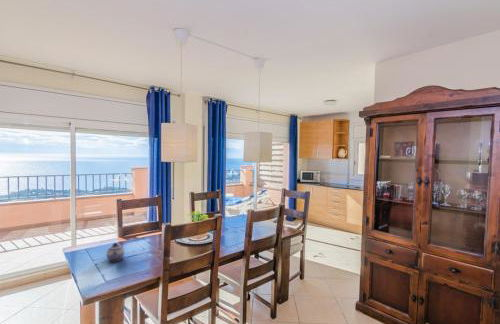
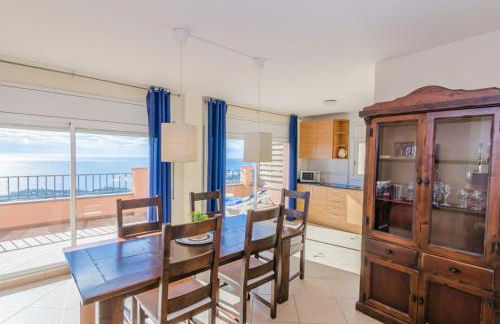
- teapot (115, 251)
